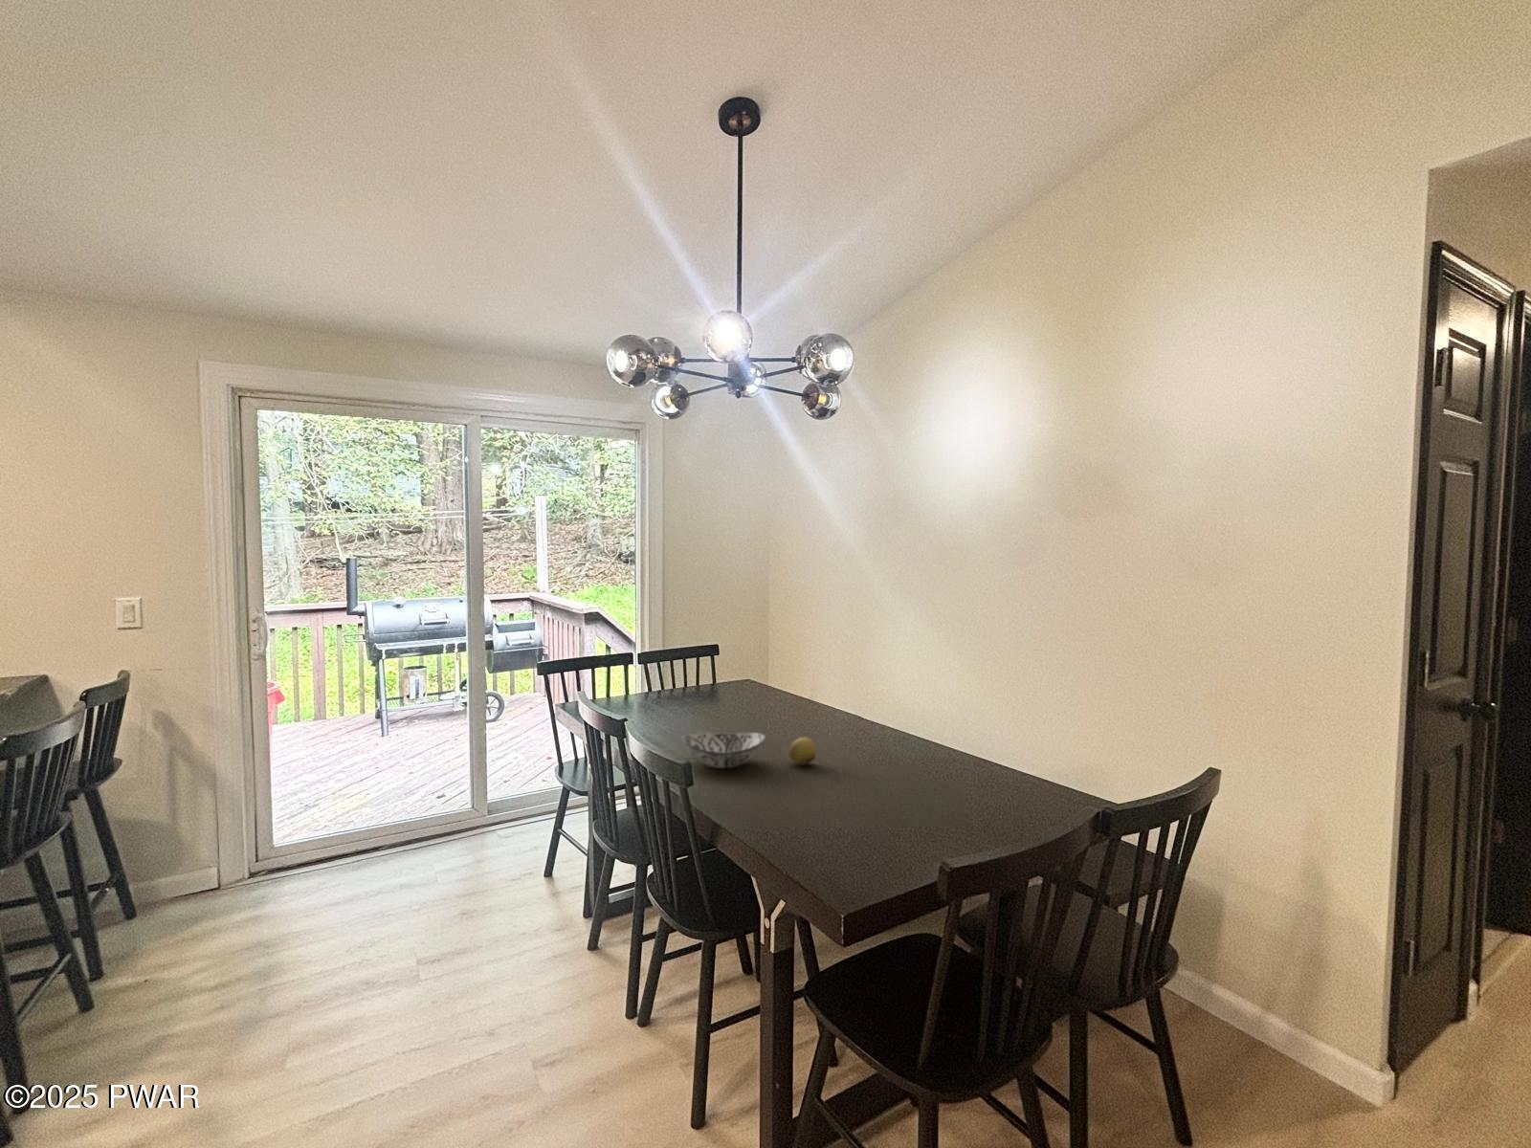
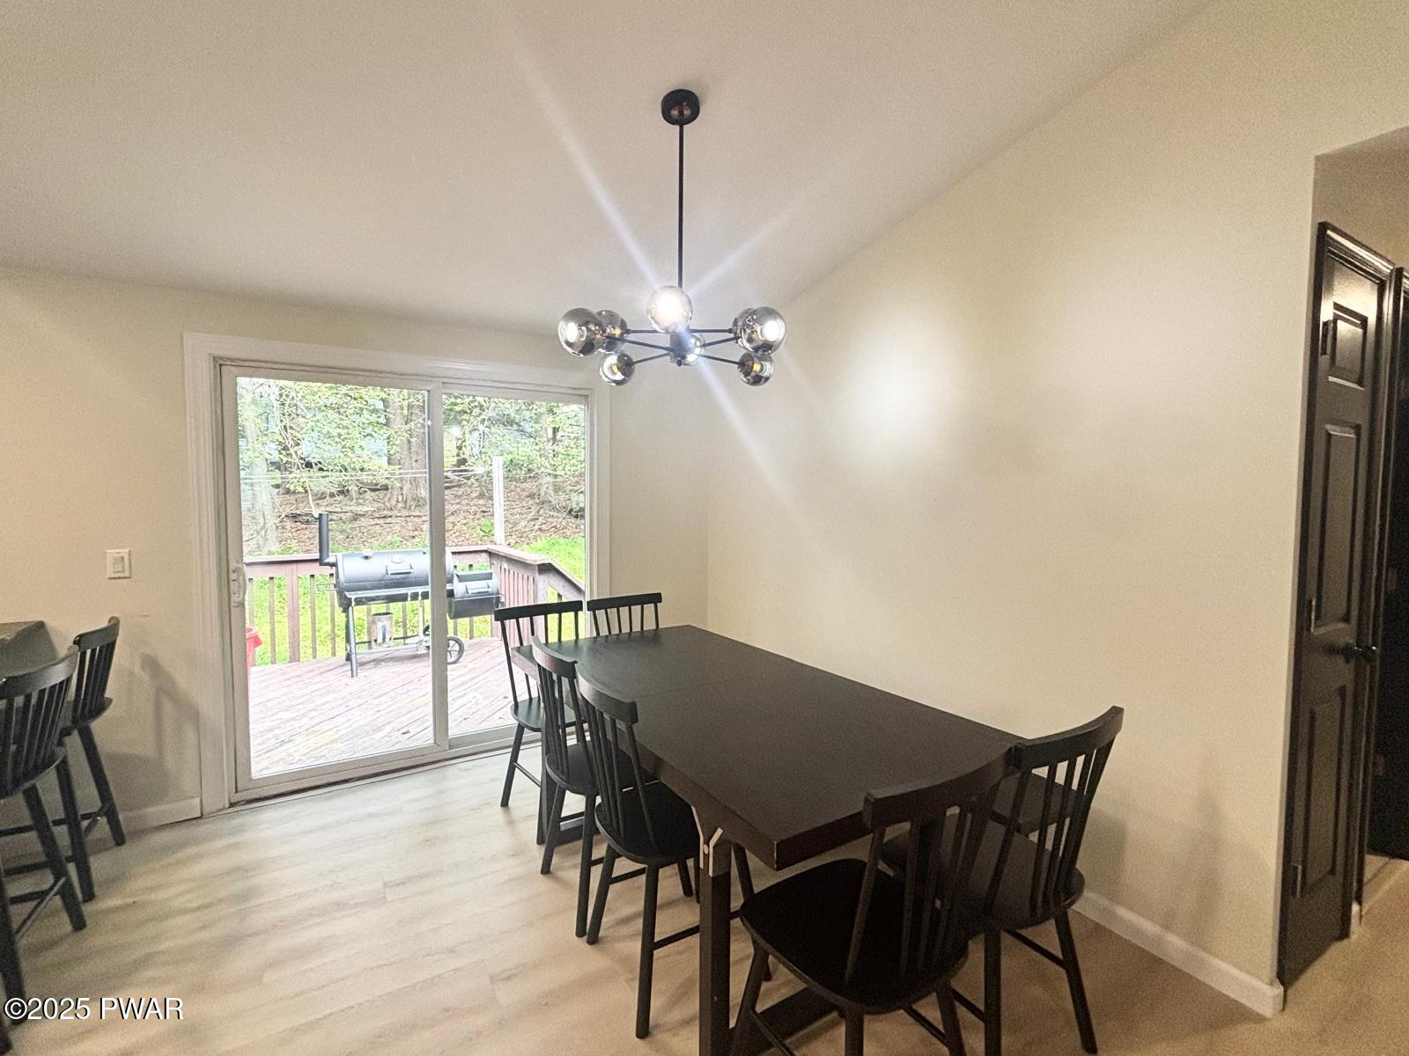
- fruit (802, 751)
- decorative bowl (723, 750)
